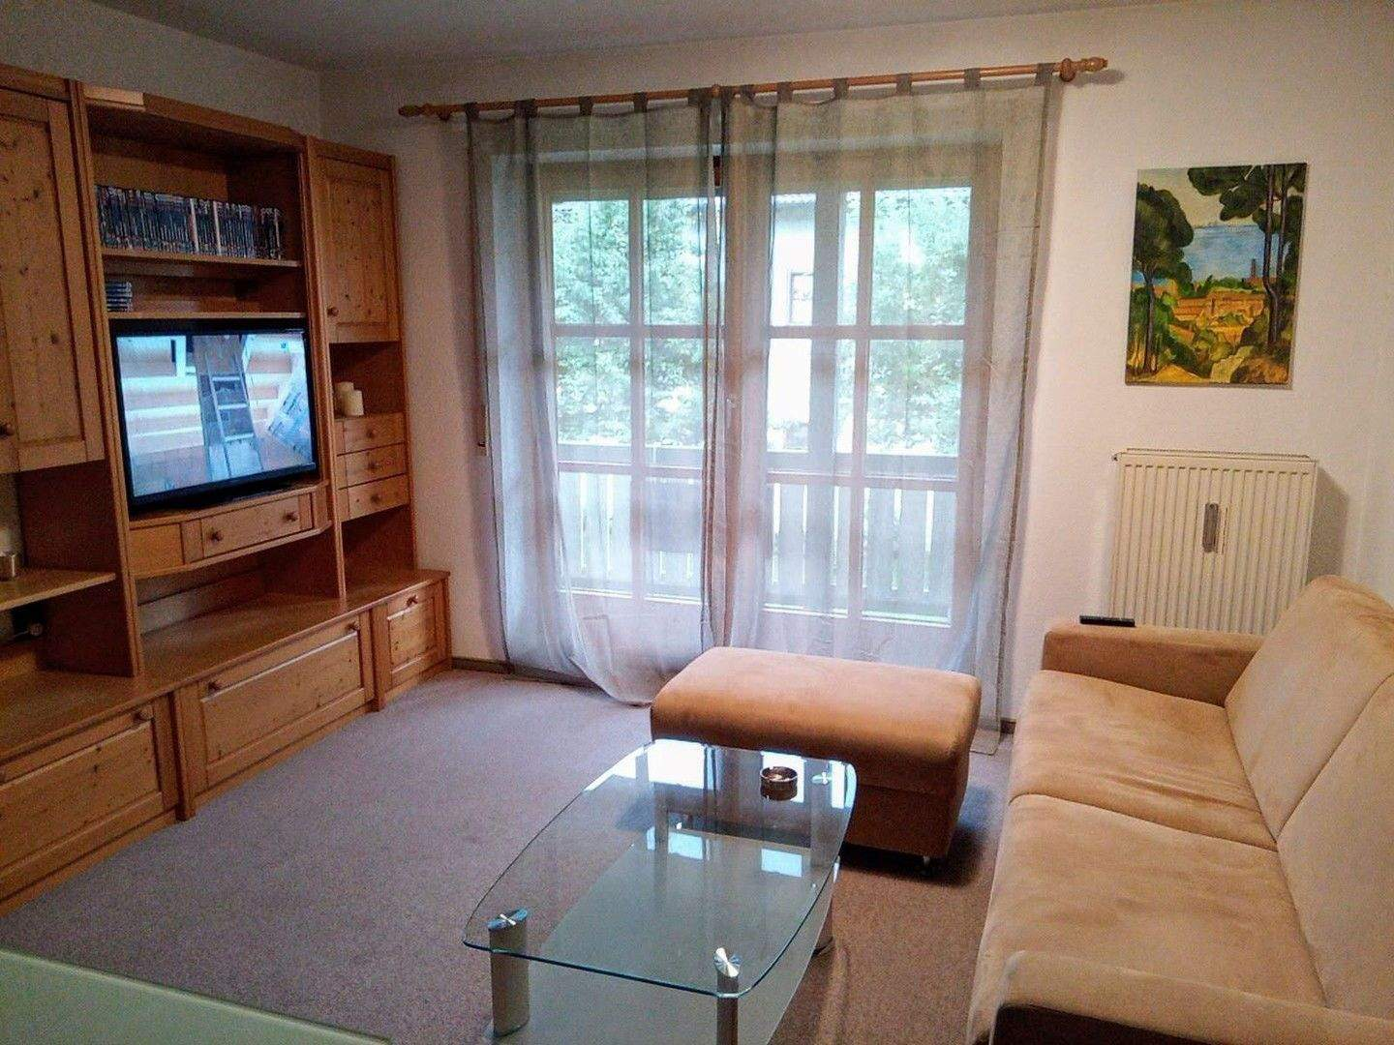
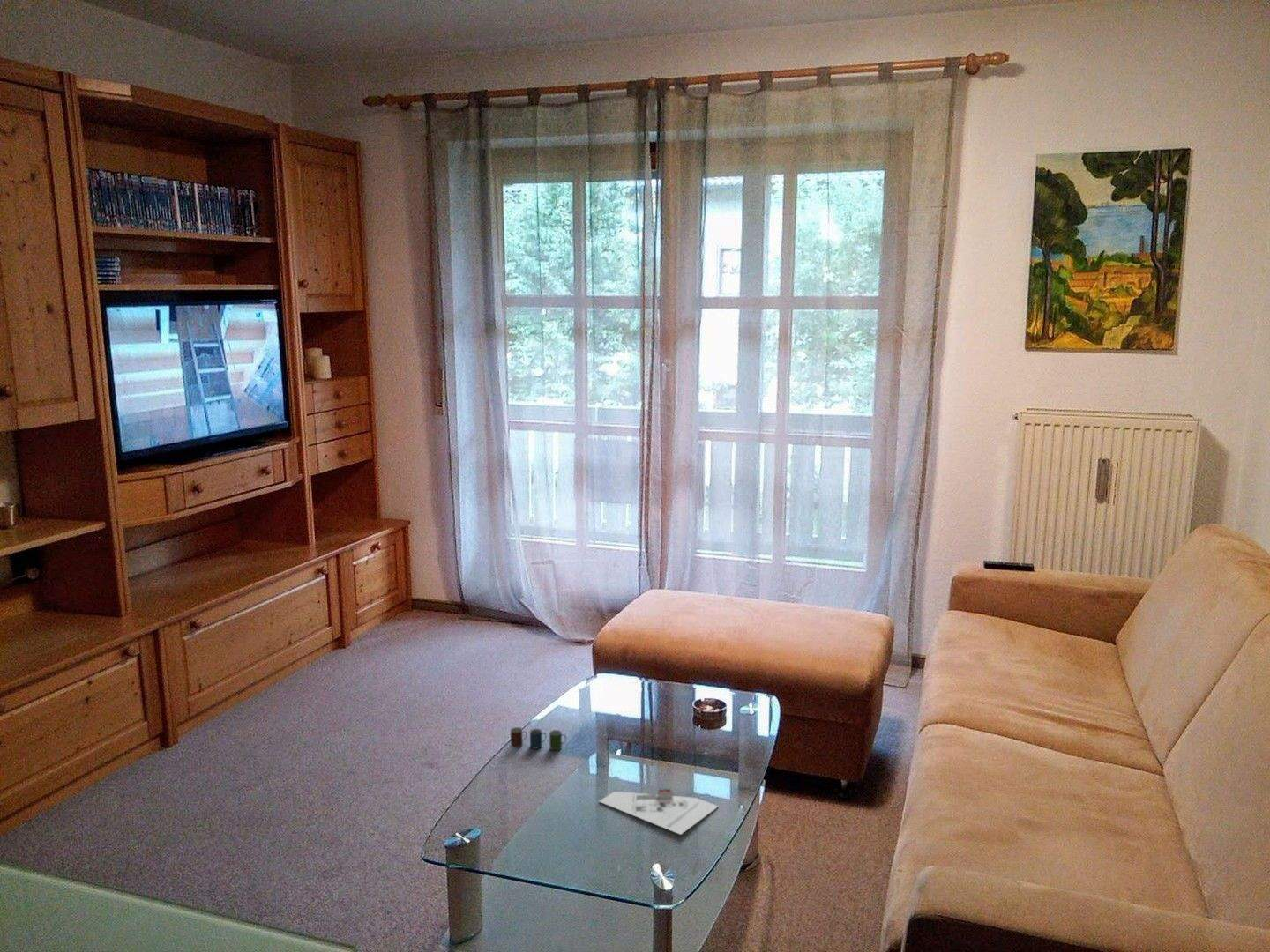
+ architectural model (658, 800)
+ cup (538, 733)
